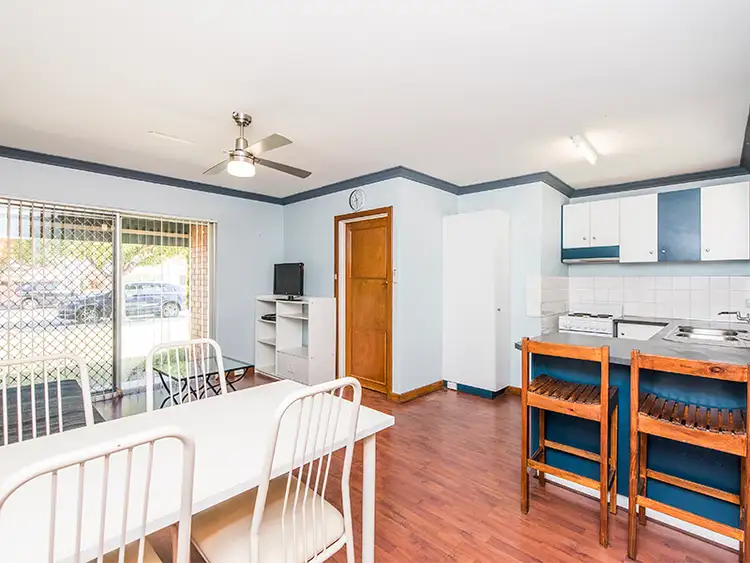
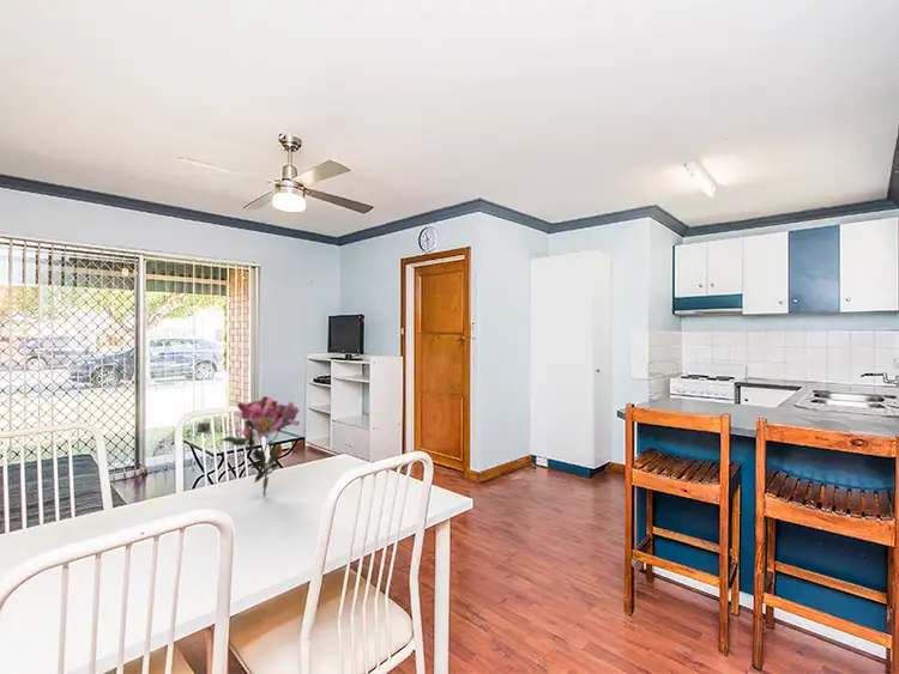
+ flower bouquet (249, 448)
